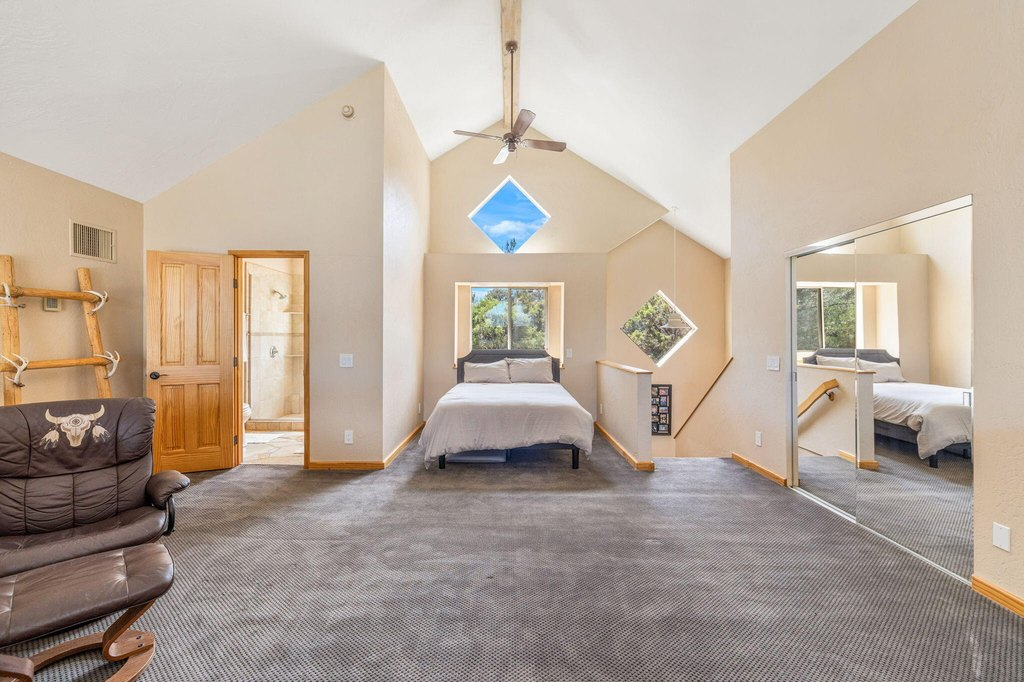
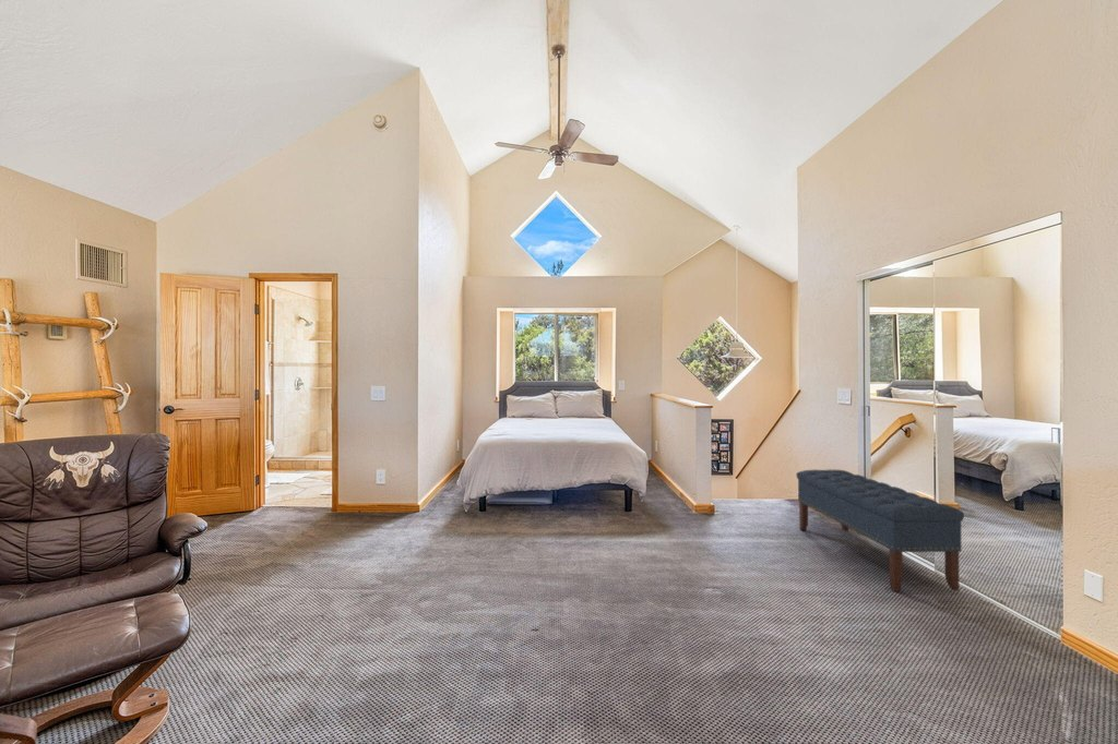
+ bench (866, 519)
